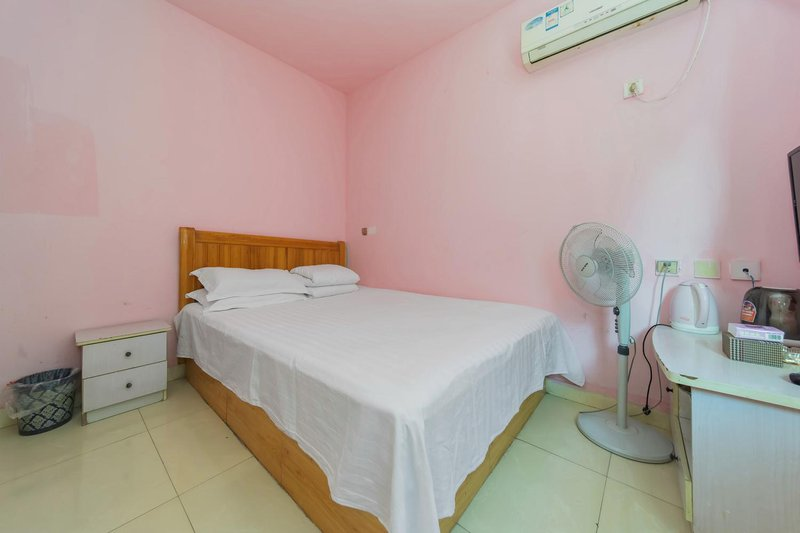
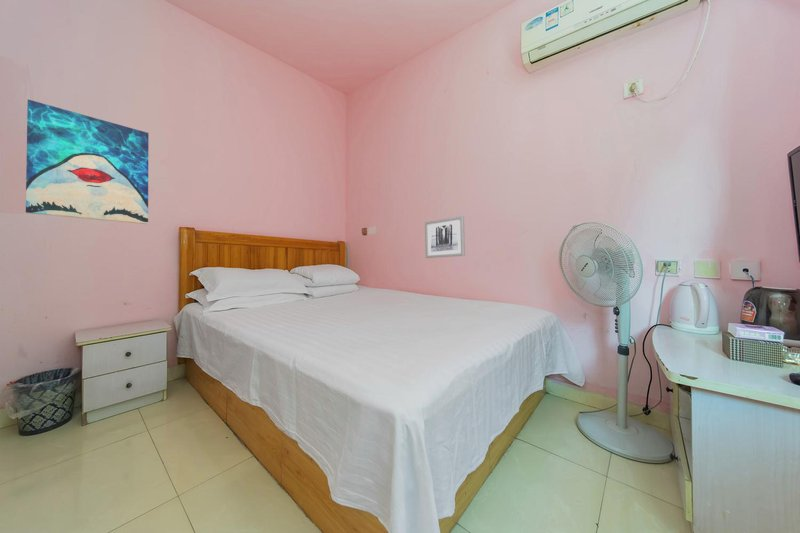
+ wall art (444, 238)
+ wall art (94, 168)
